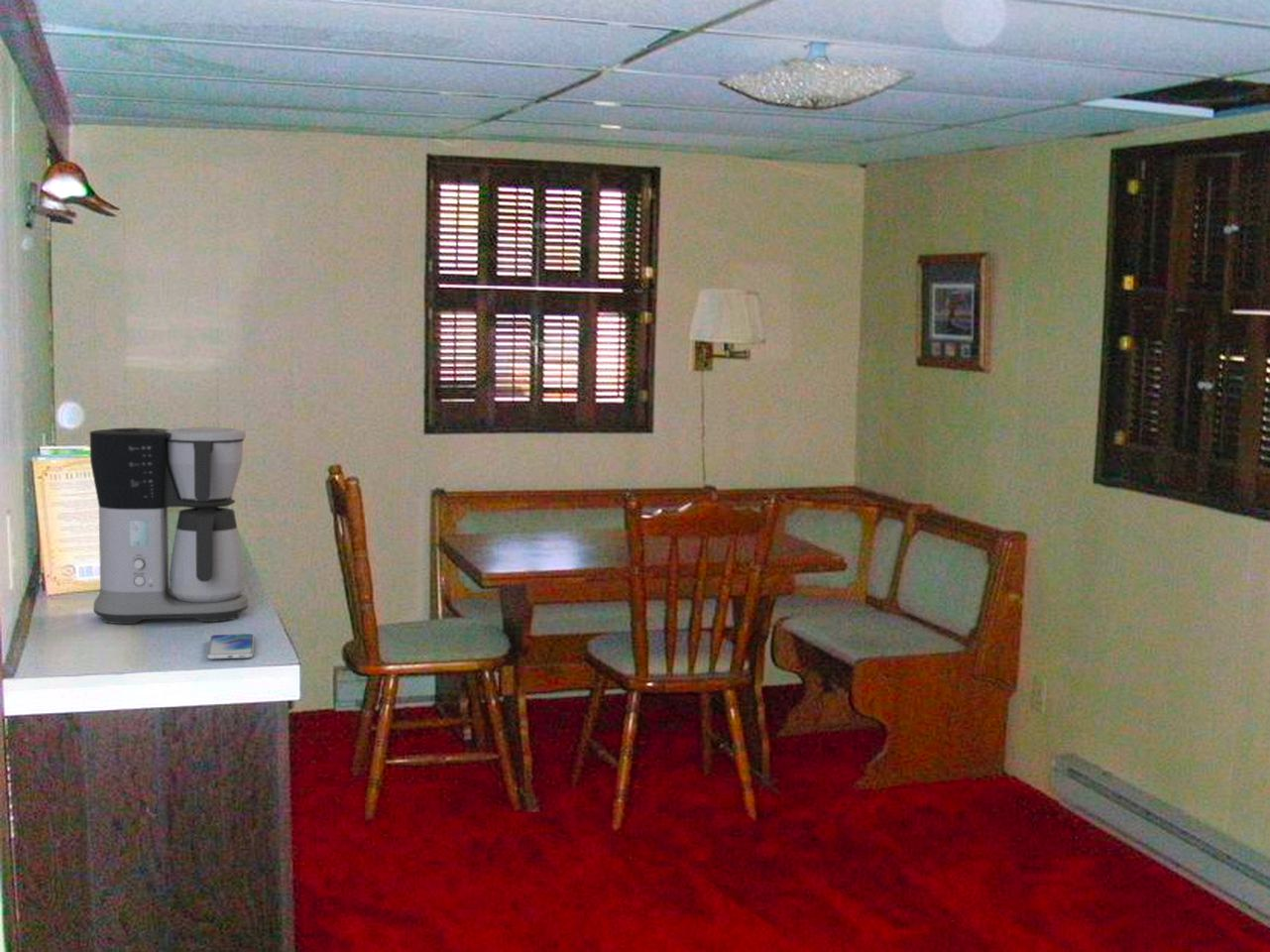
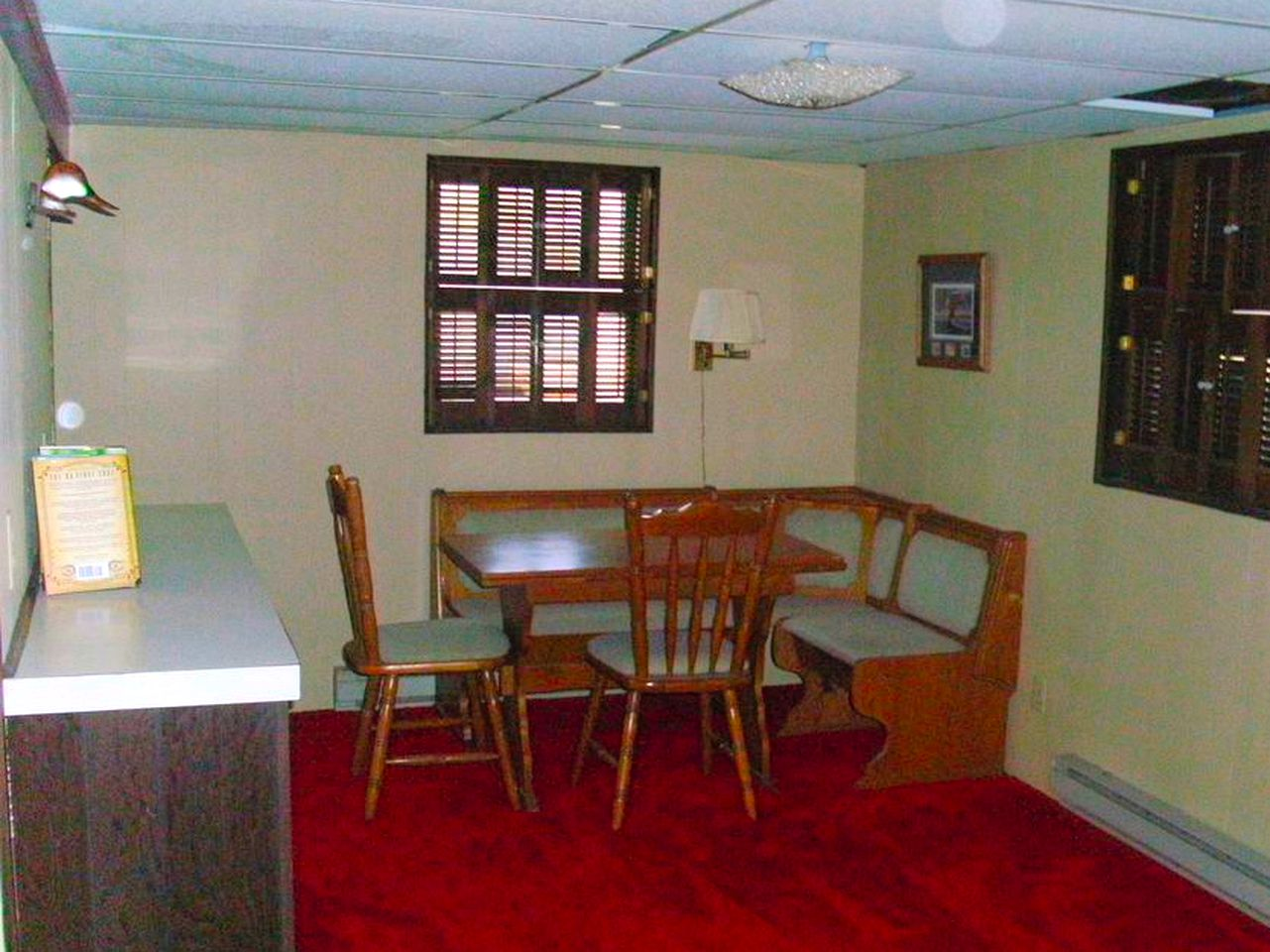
- smartphone (231, 646)
- coffee maker (168, 524)
